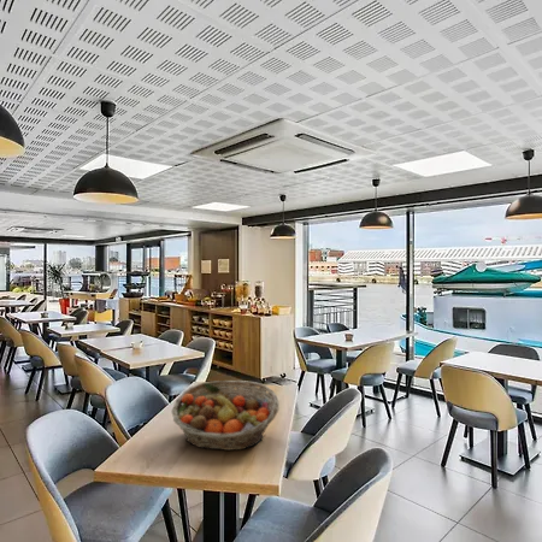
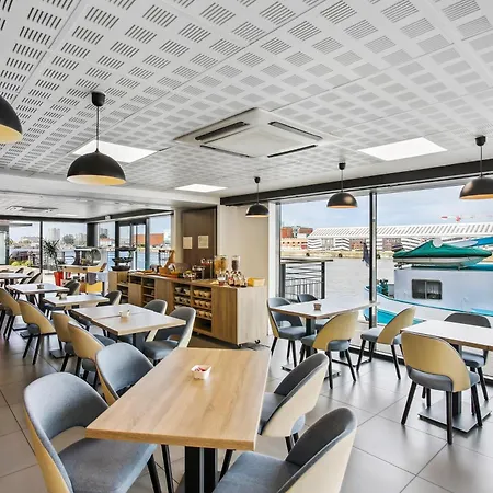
- fruit basket (225, 413)
